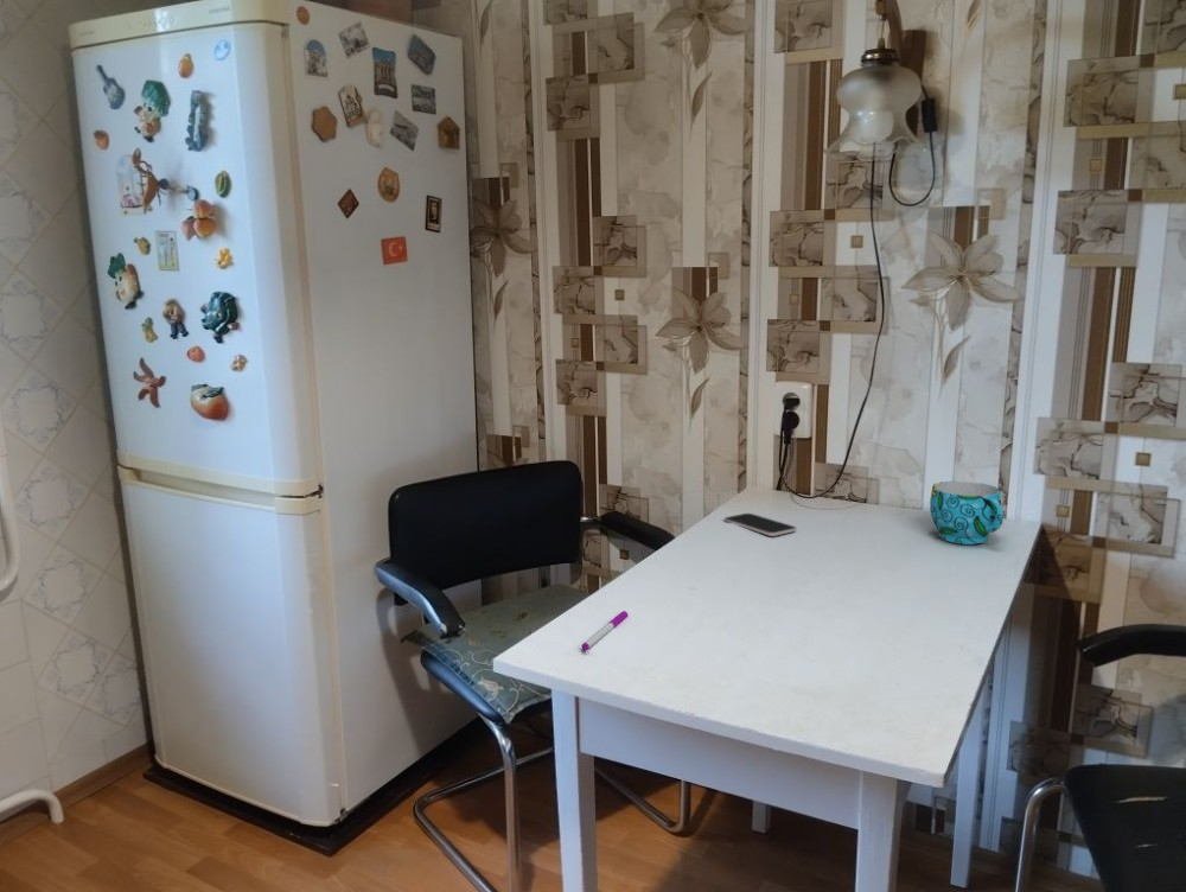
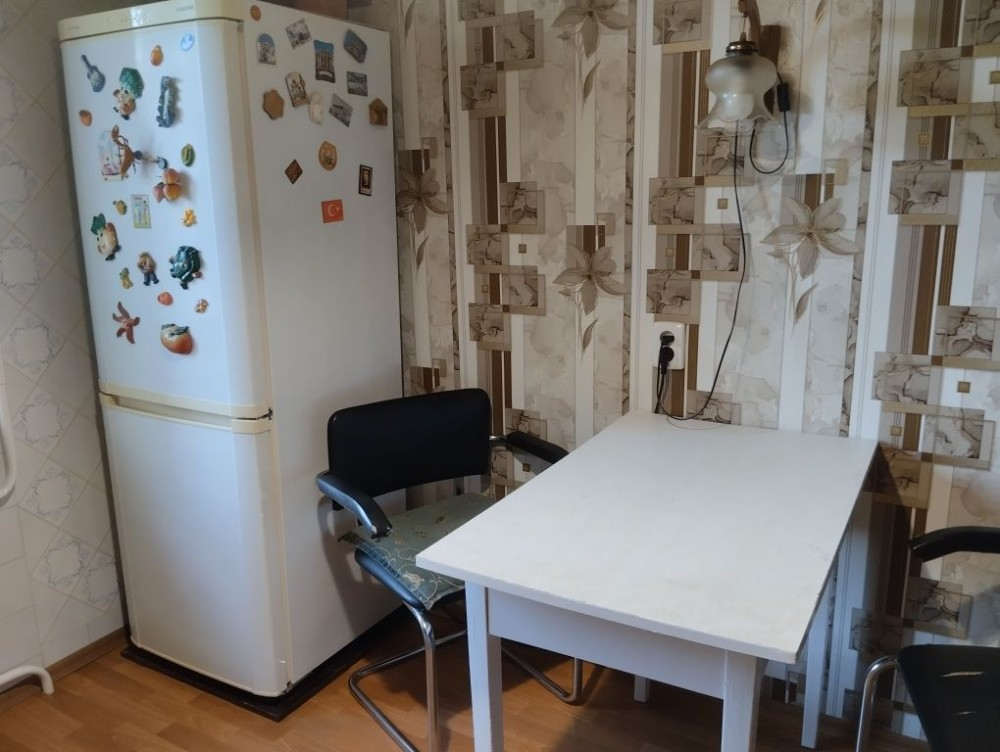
- smartphone (759, 523)
- pen (605, 630)
- cup (968, 514)
